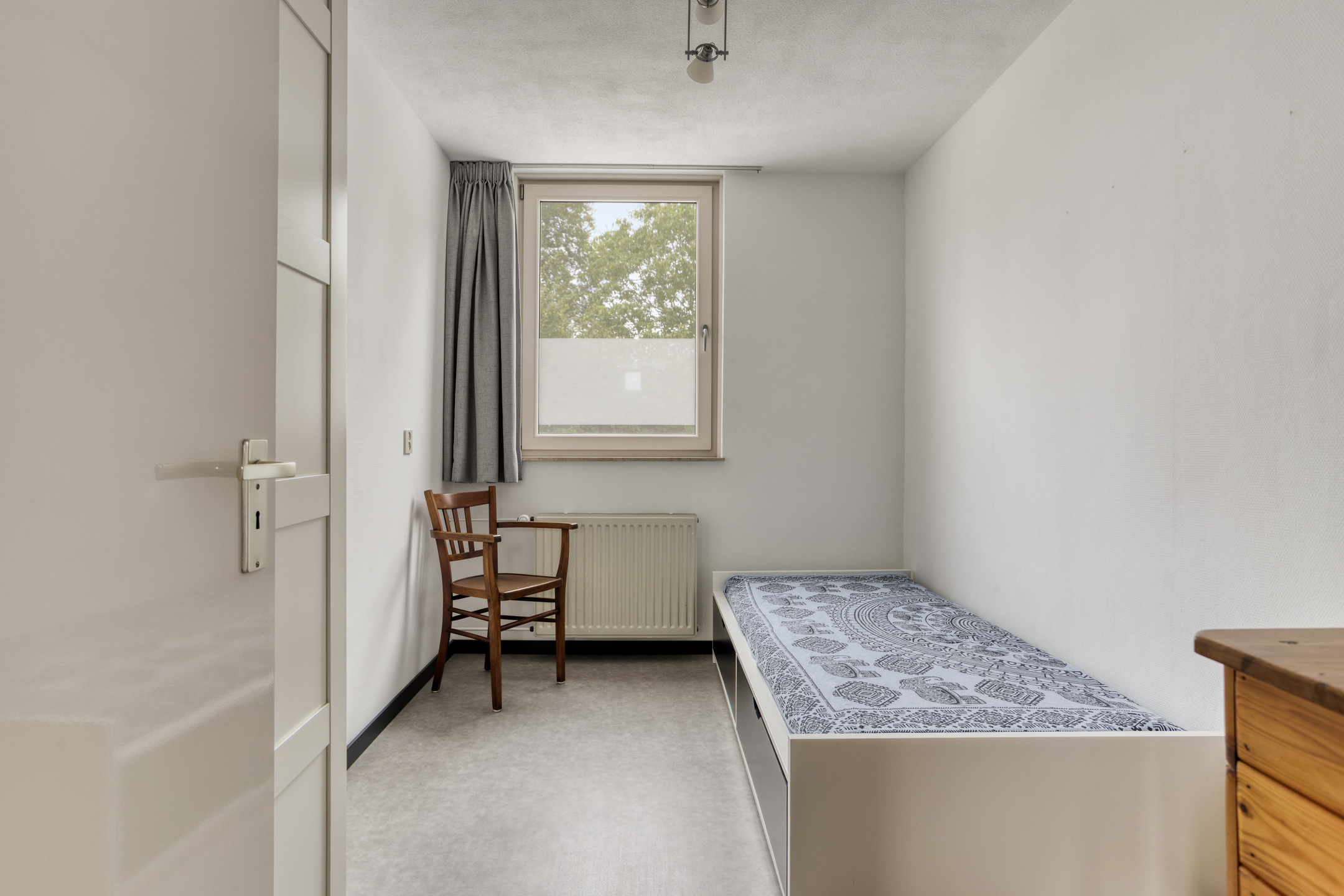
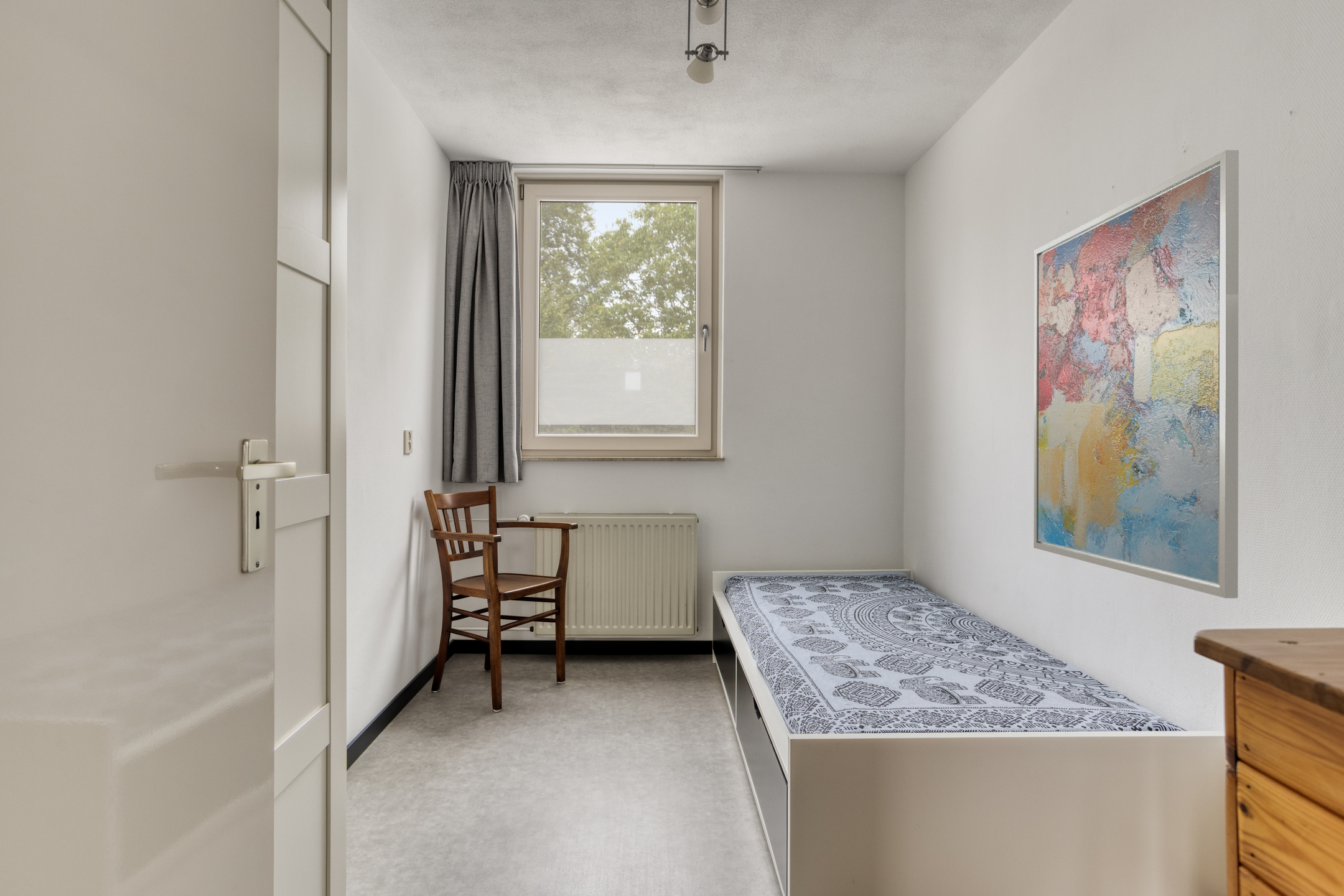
+ wall art (1115, 389)
